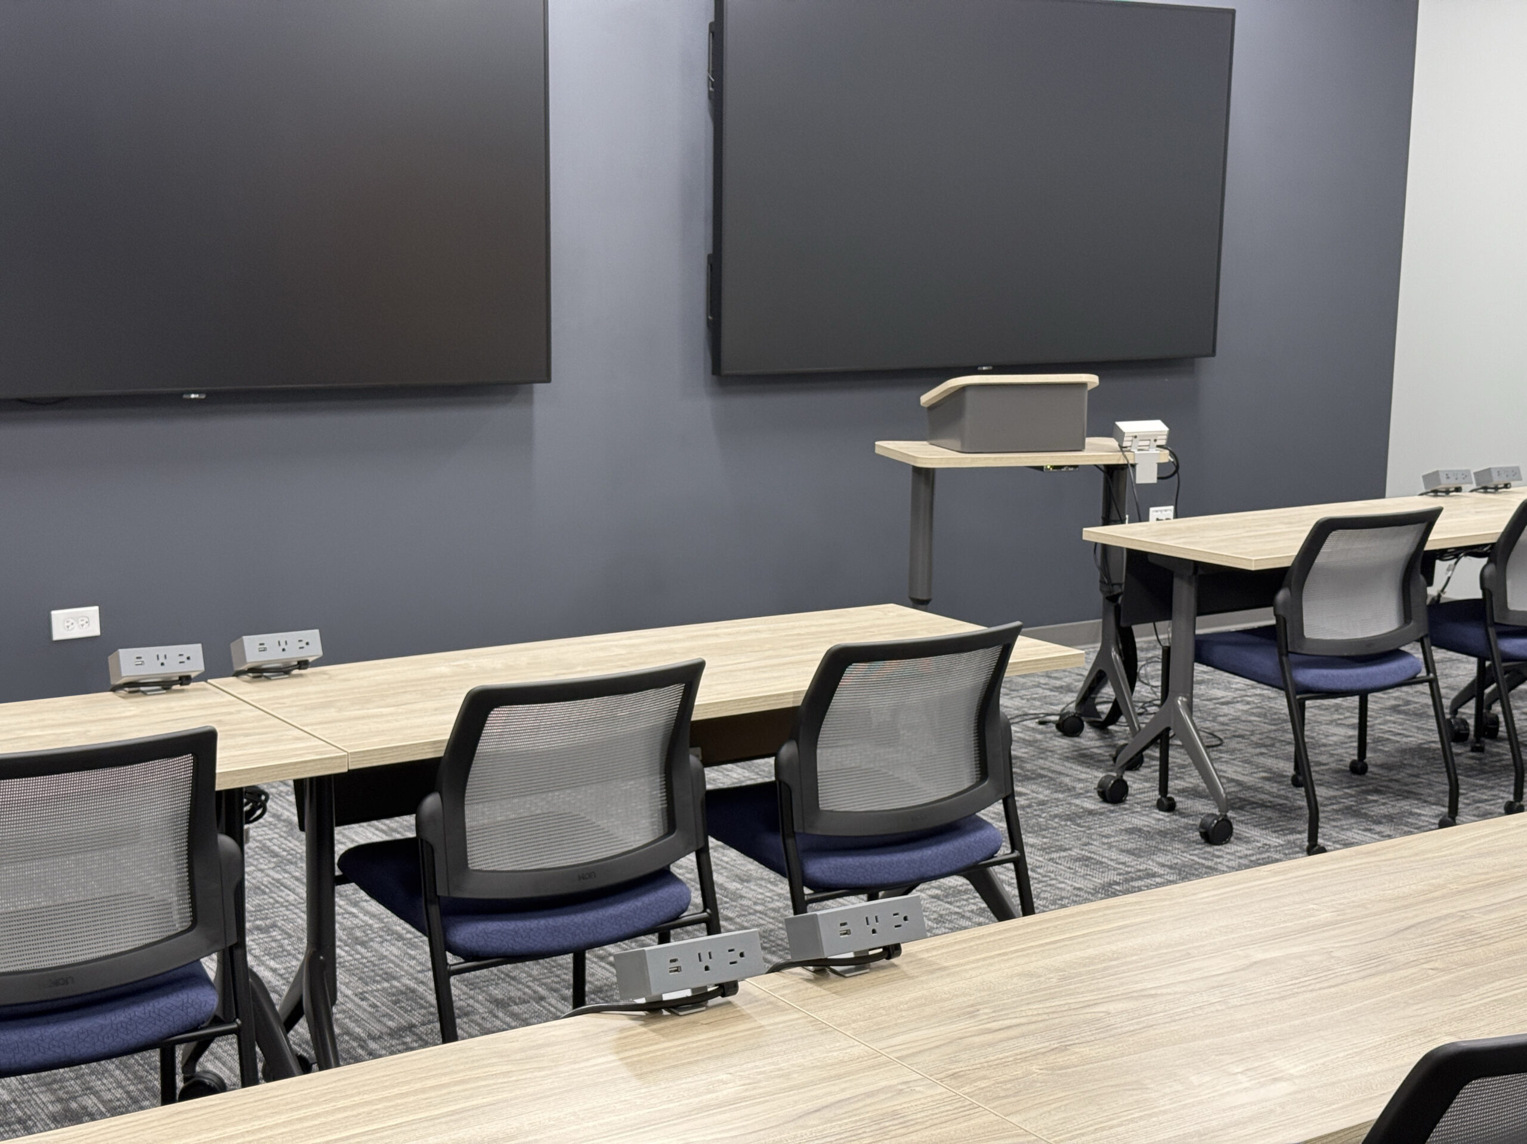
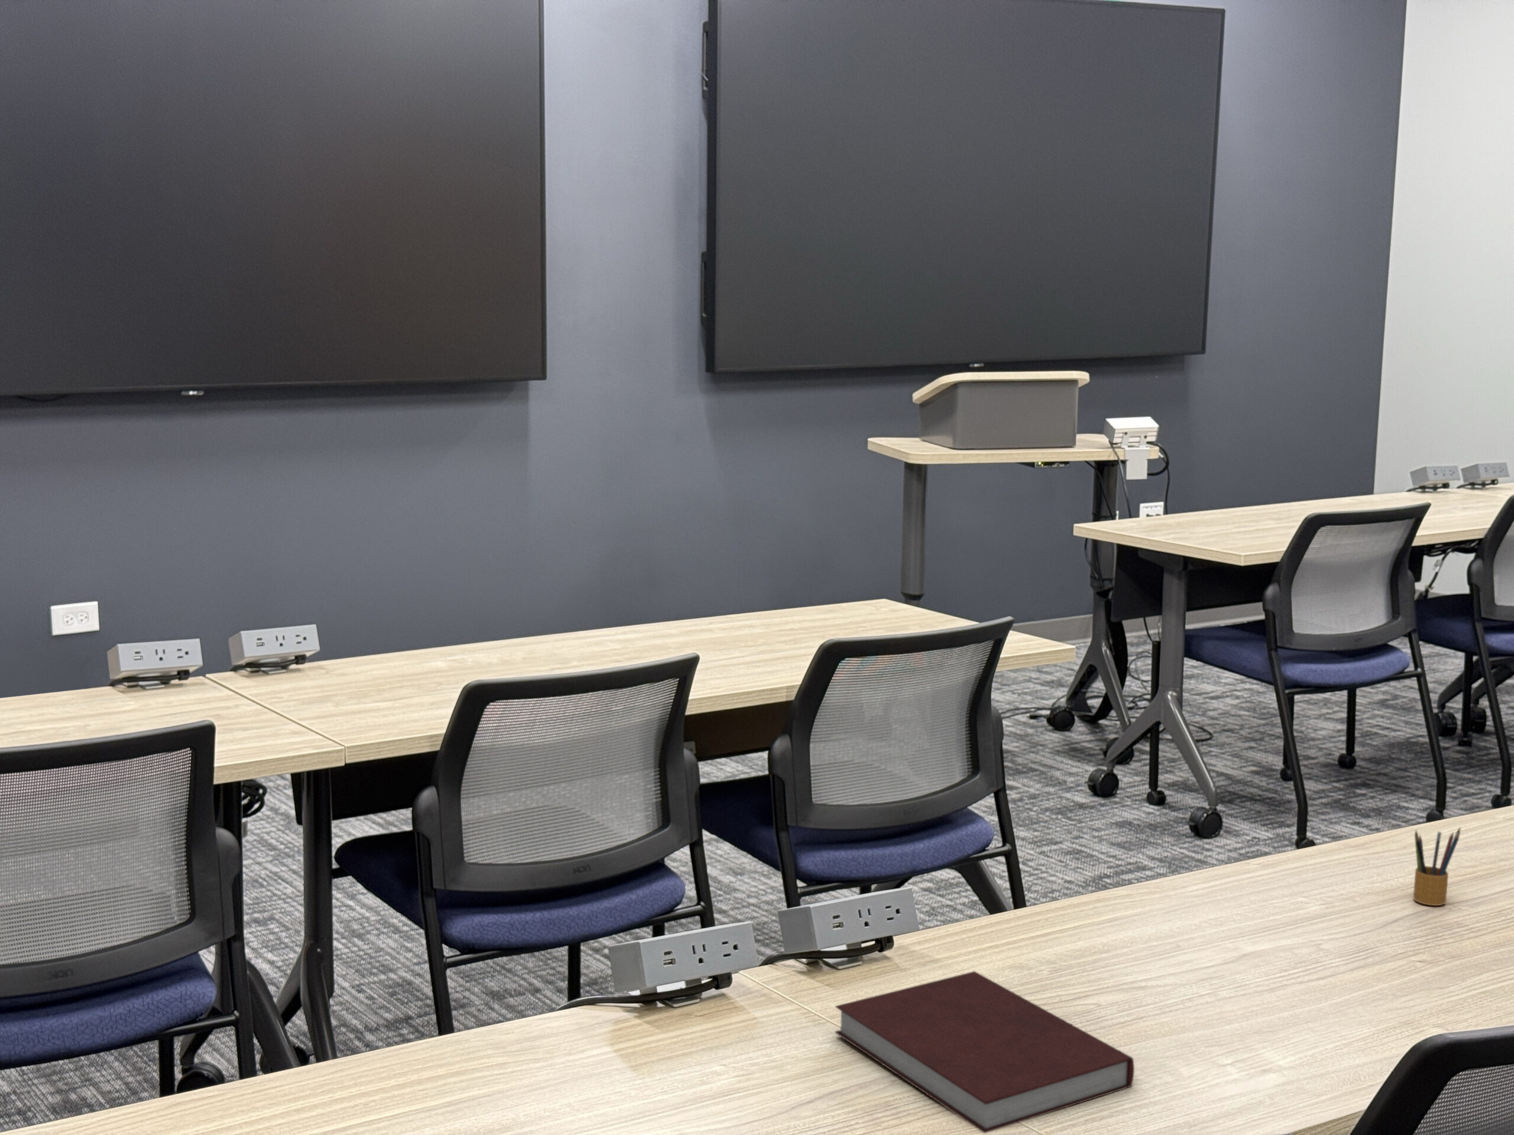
+ pencil box (1433, 864)
+ notebook (980, 1044)
